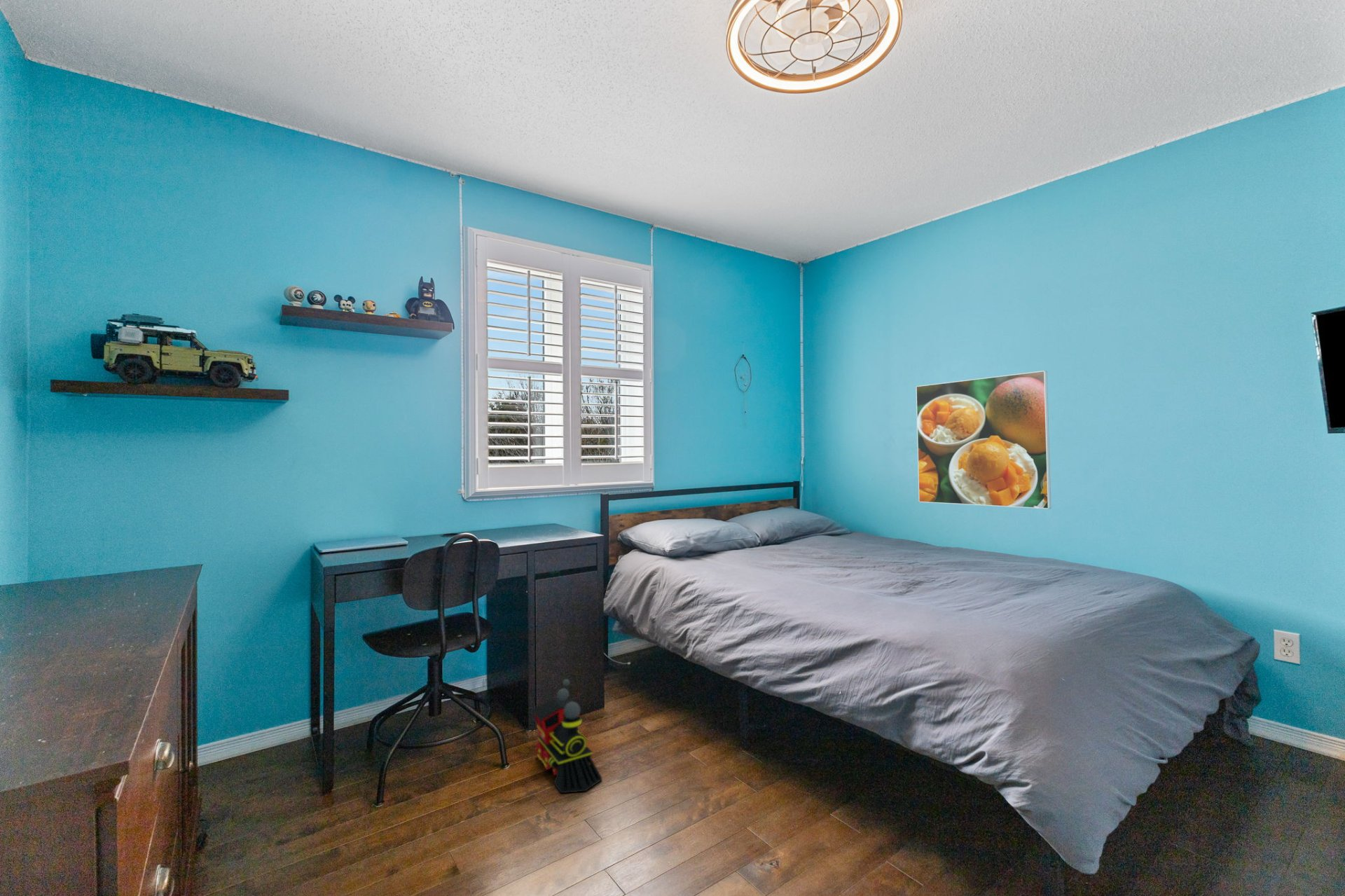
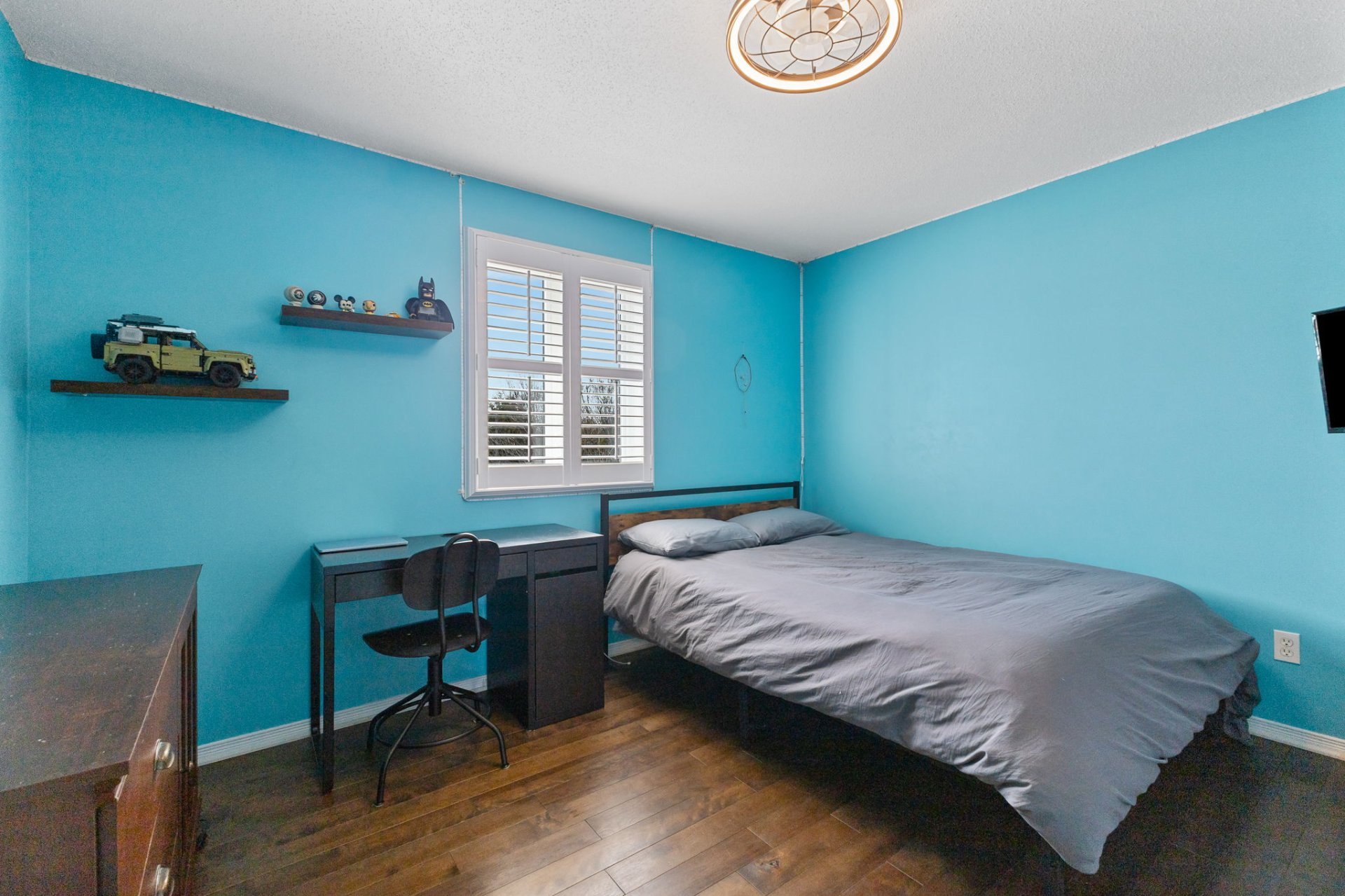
- toy train (567, 726)
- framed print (977, 441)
